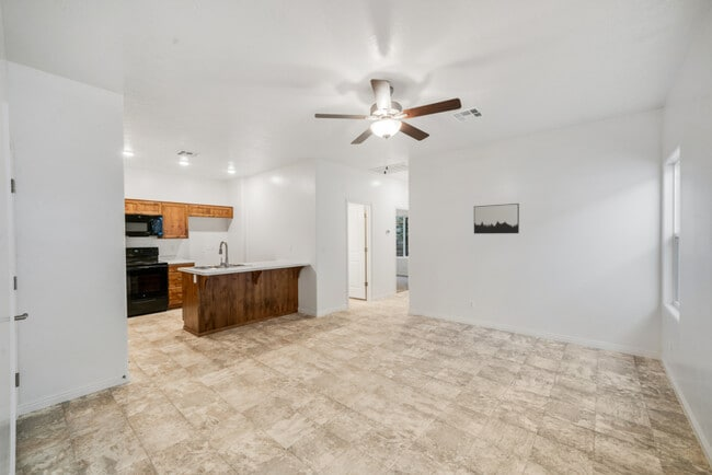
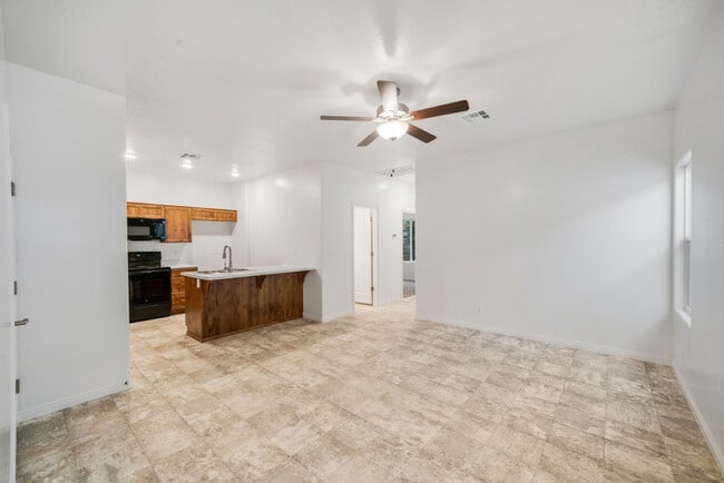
- wall art (495, 219)
